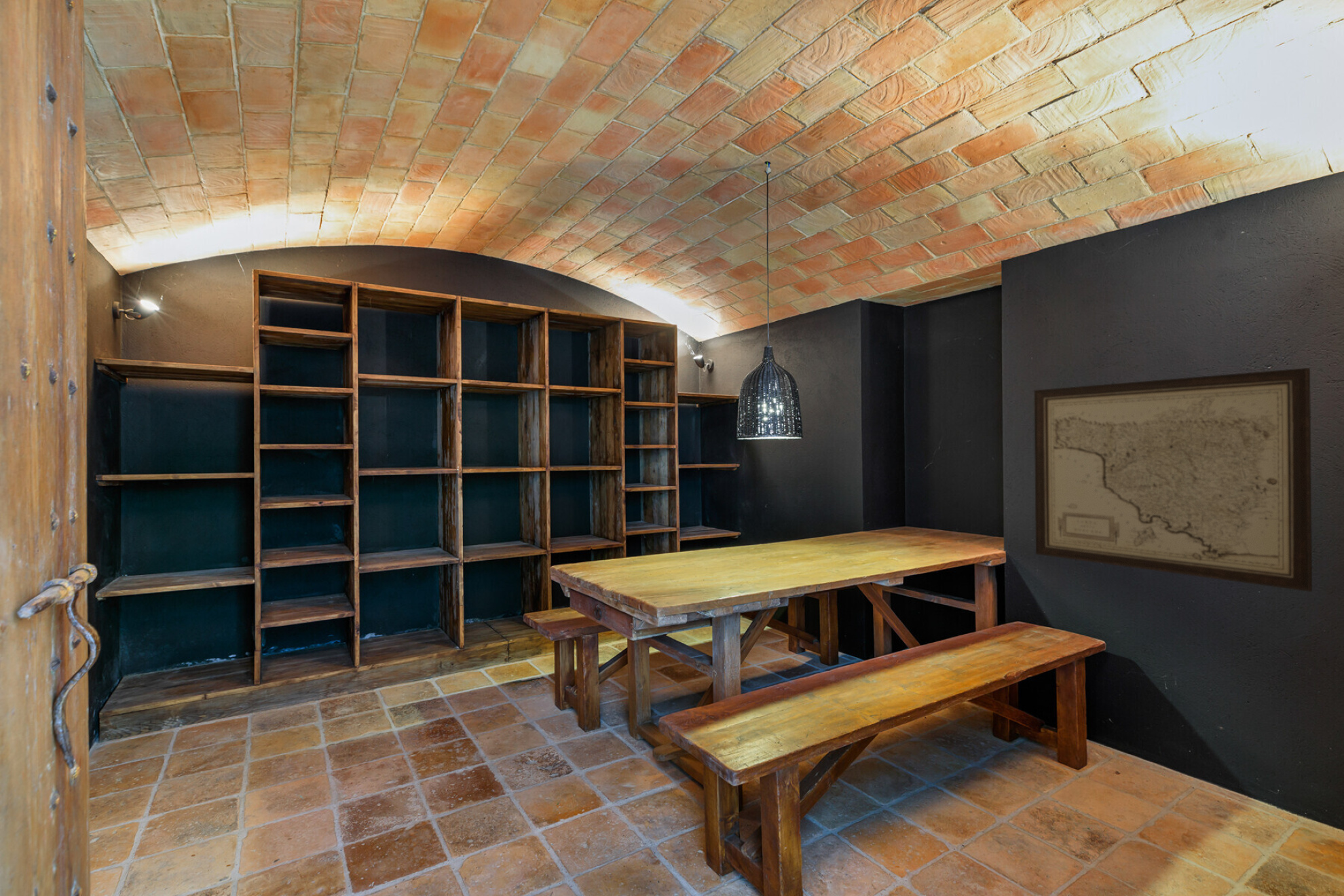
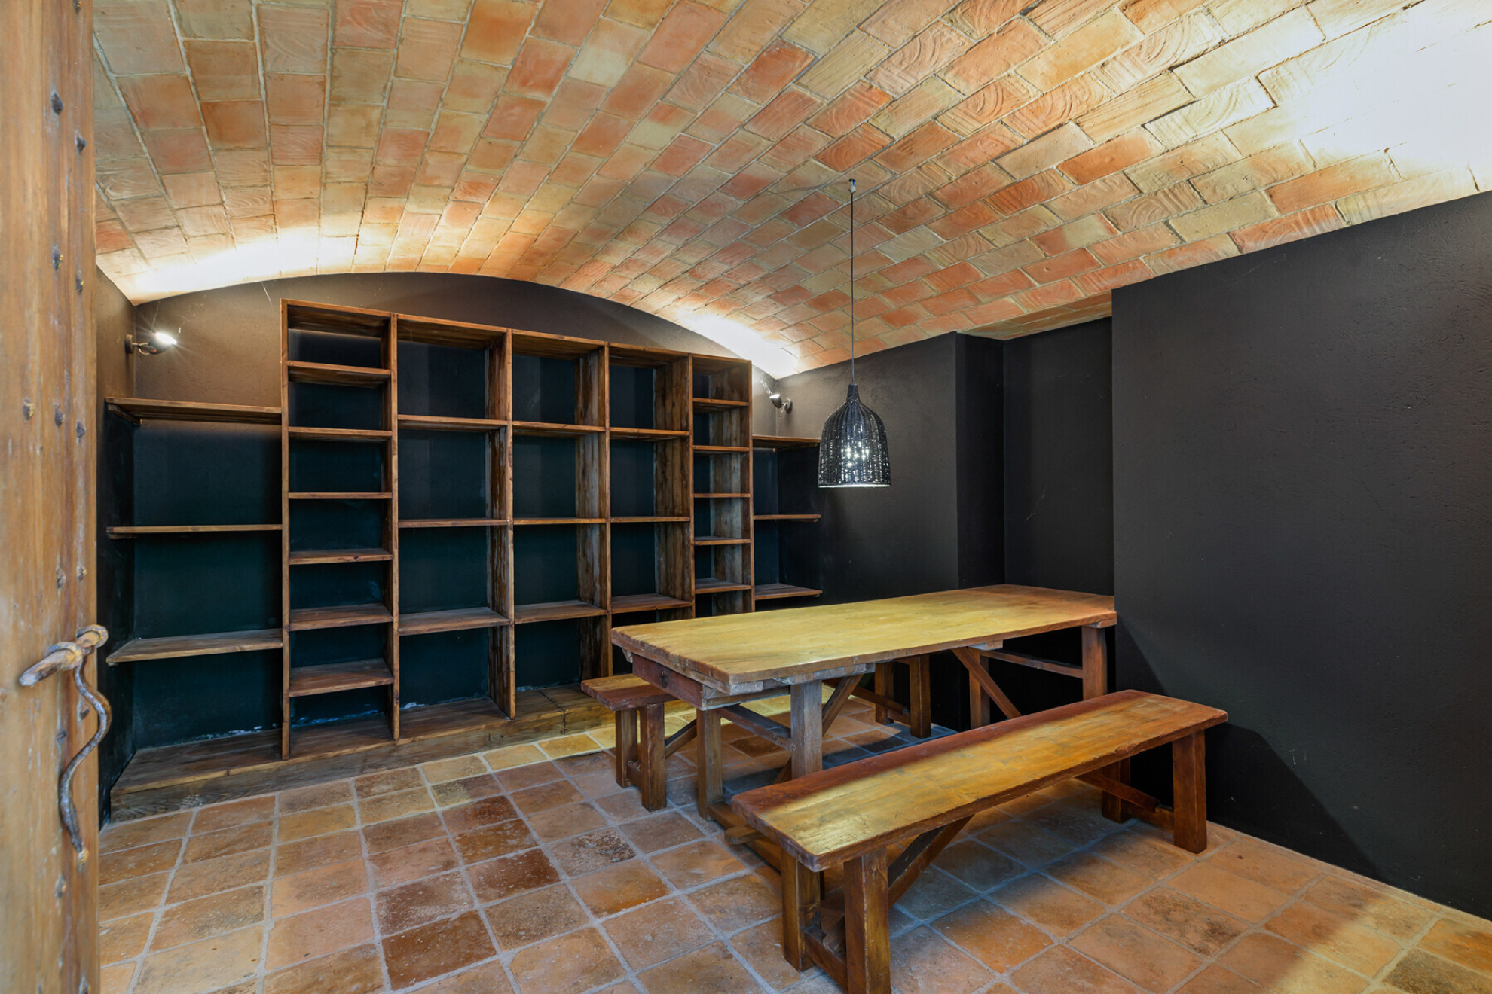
- wall art (1152, 475)
